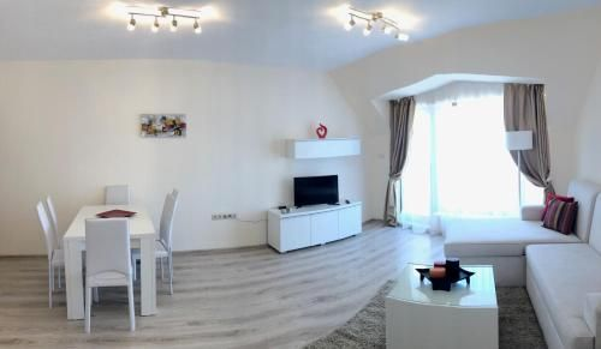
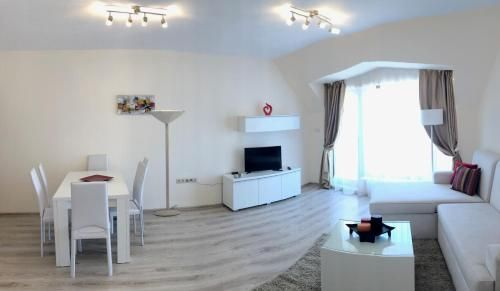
+ floor lamp (167, 162)
